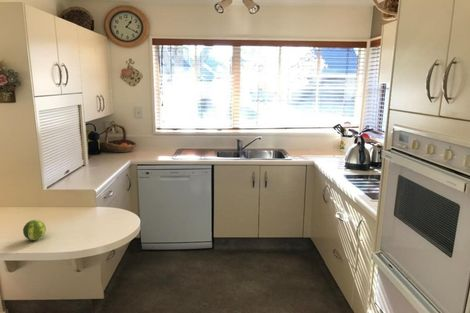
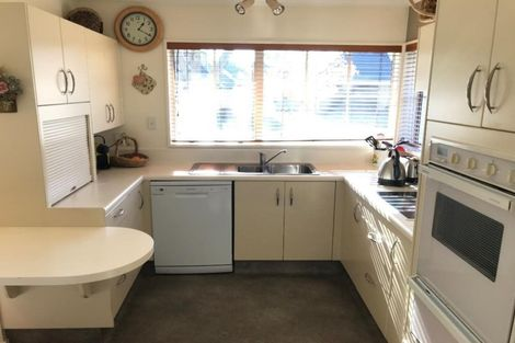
- fruit (34, 229)
